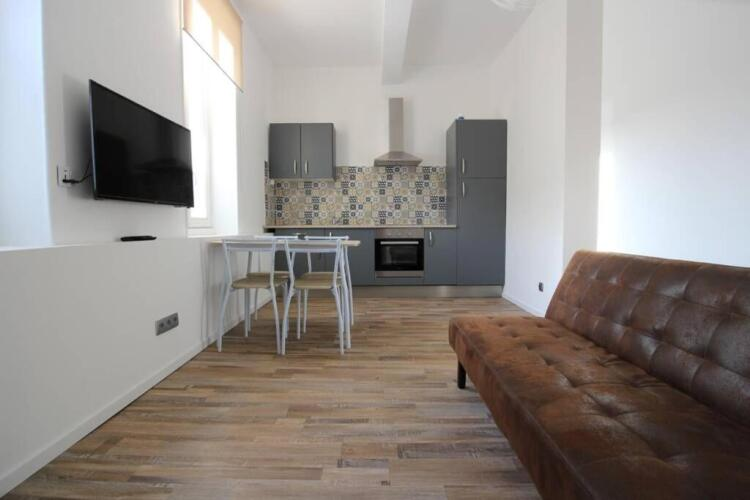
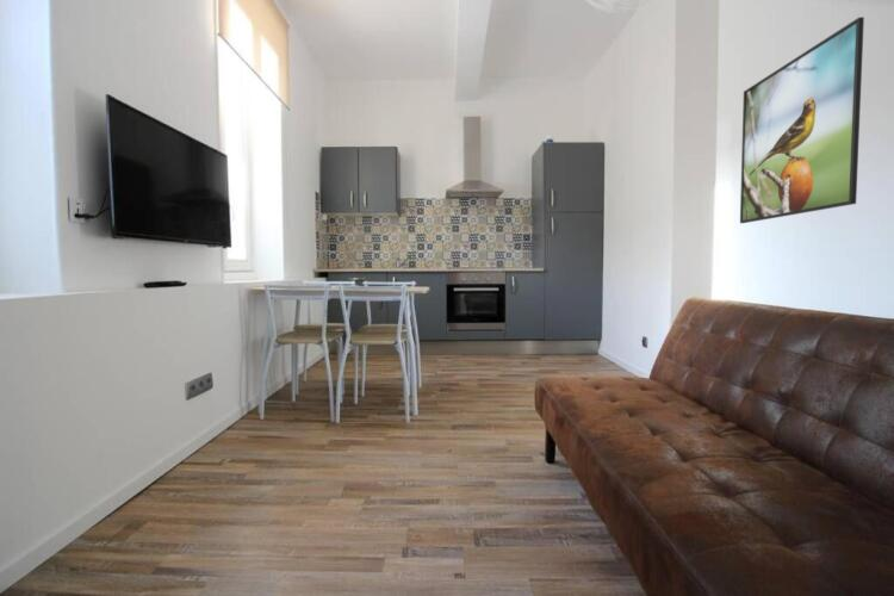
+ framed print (790, 138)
